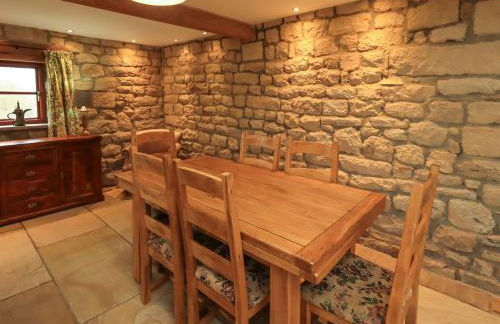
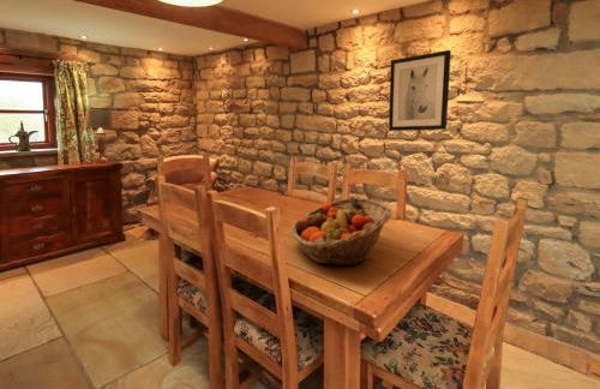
+ wall art (418, 94)
+ fruit basket (338, 227)
